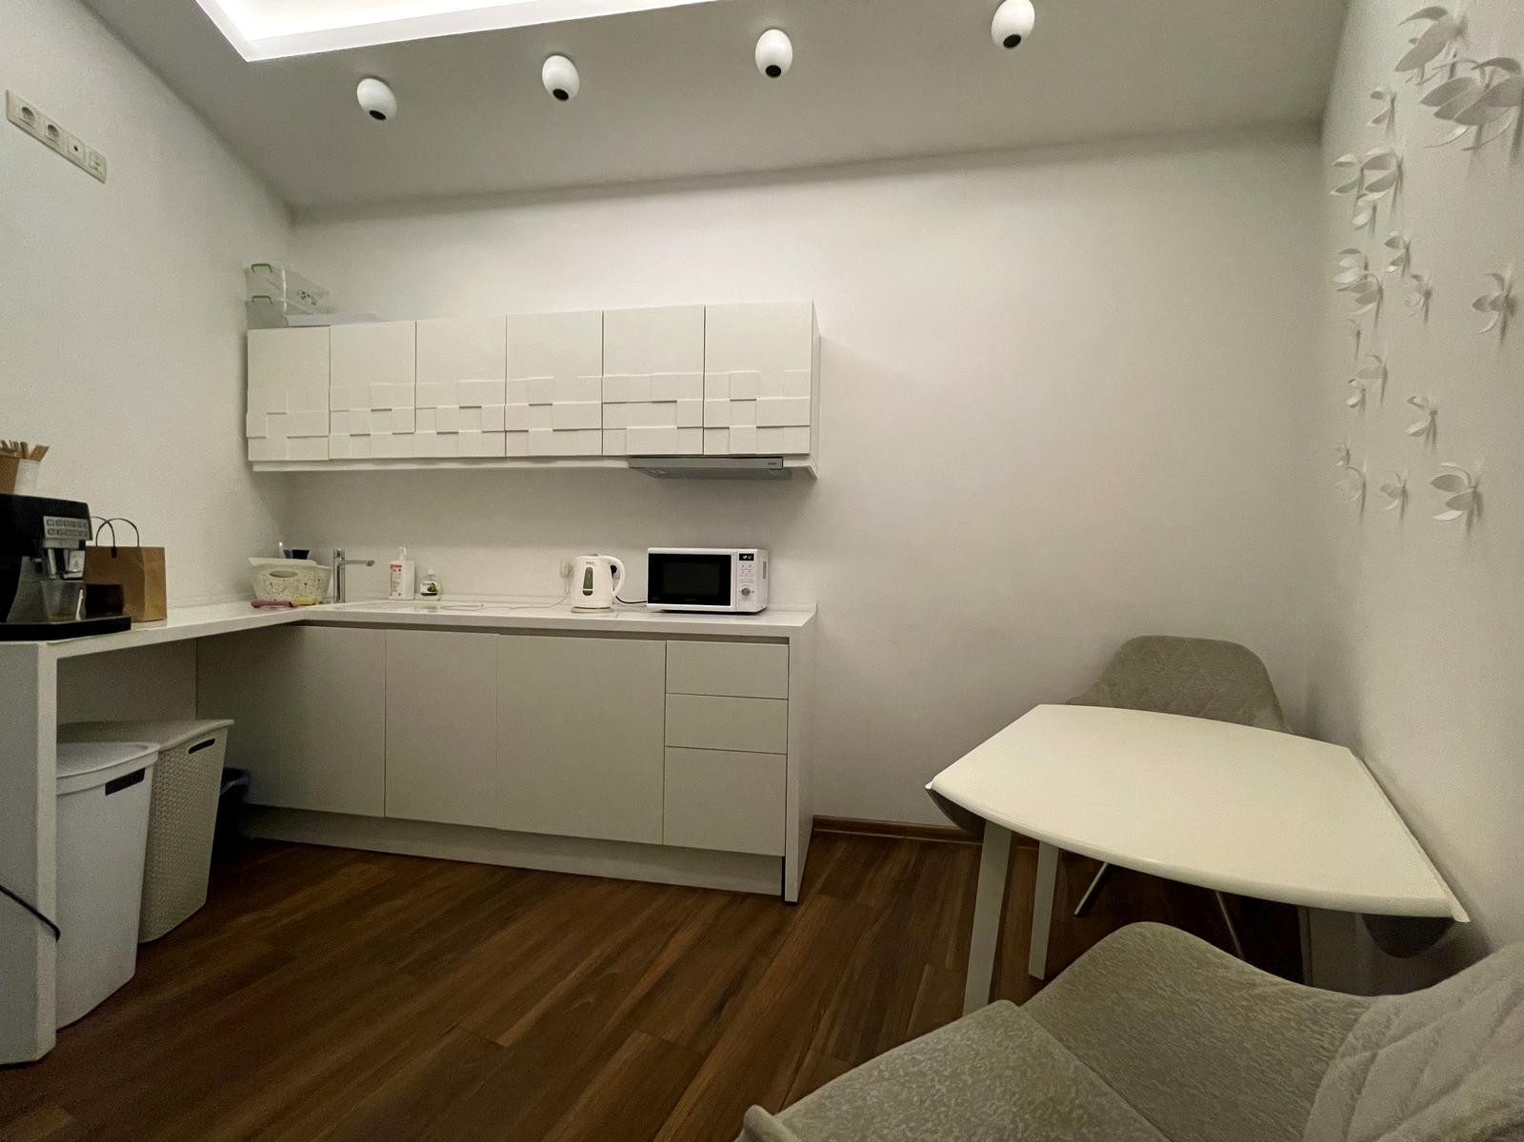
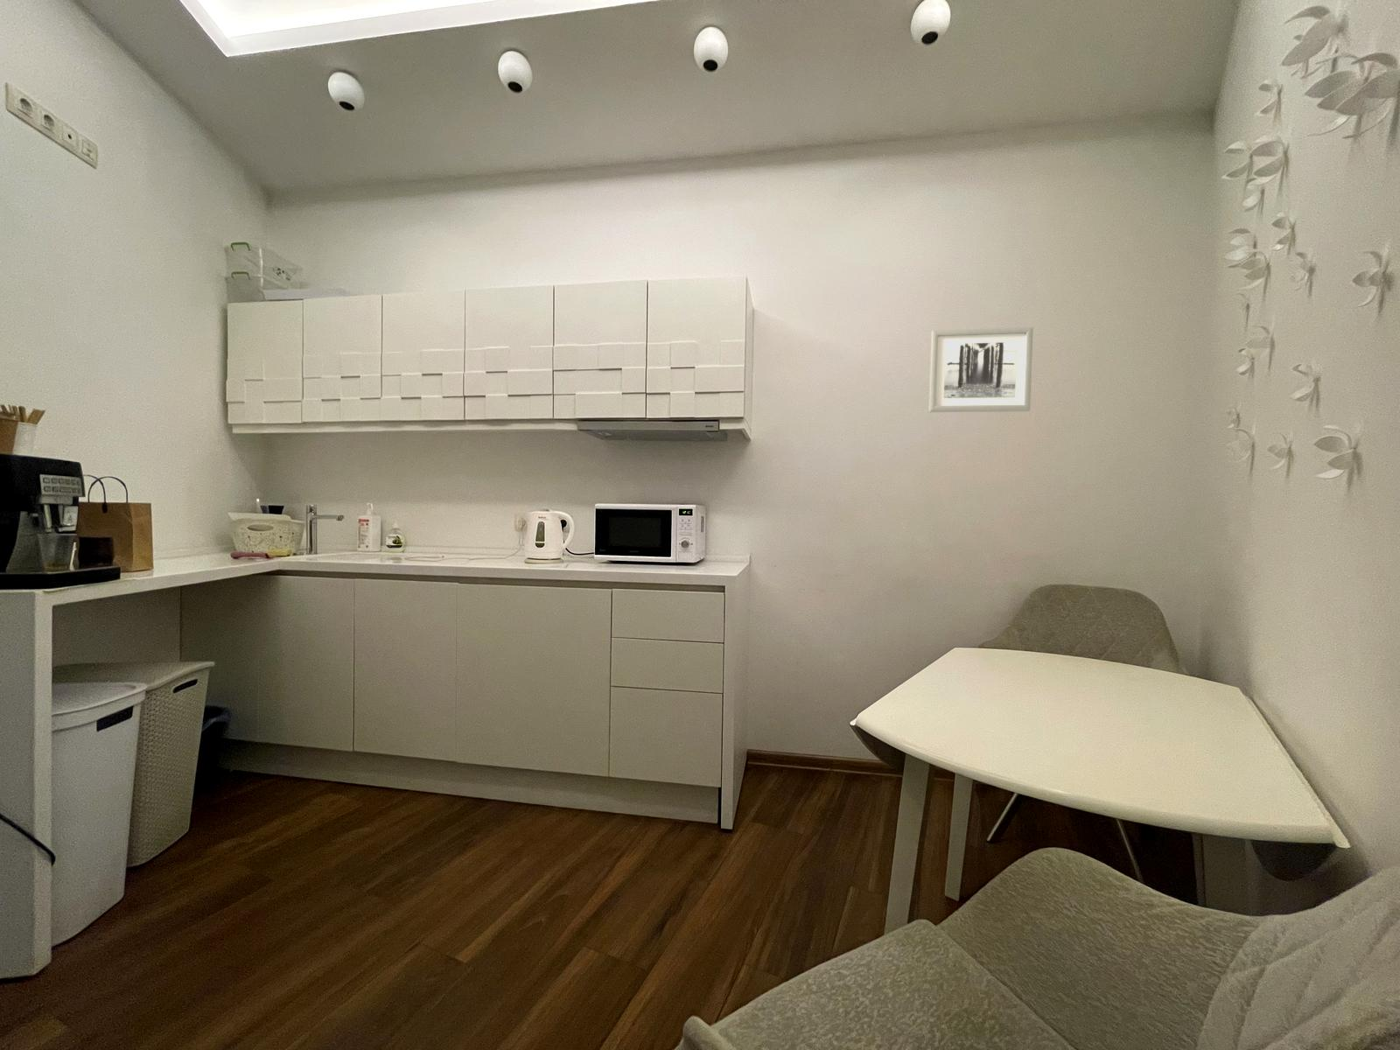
+ wall art (979, 371)
